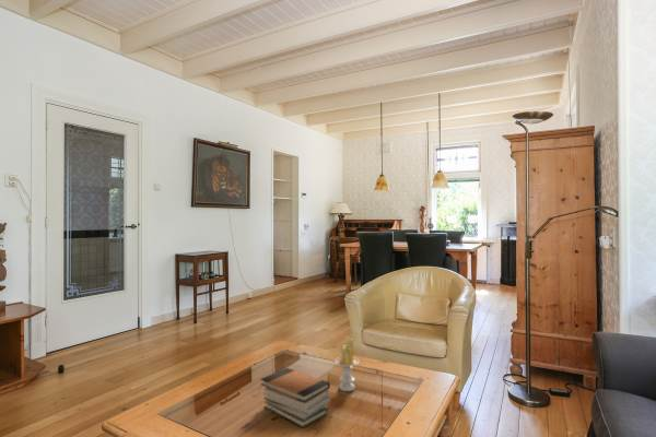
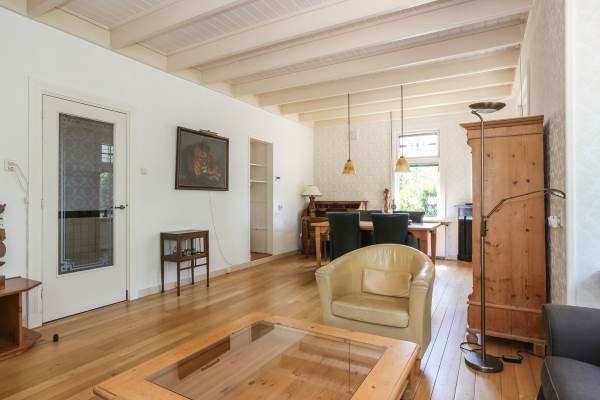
- candle (347, 363)
- book stack (295, 395)
